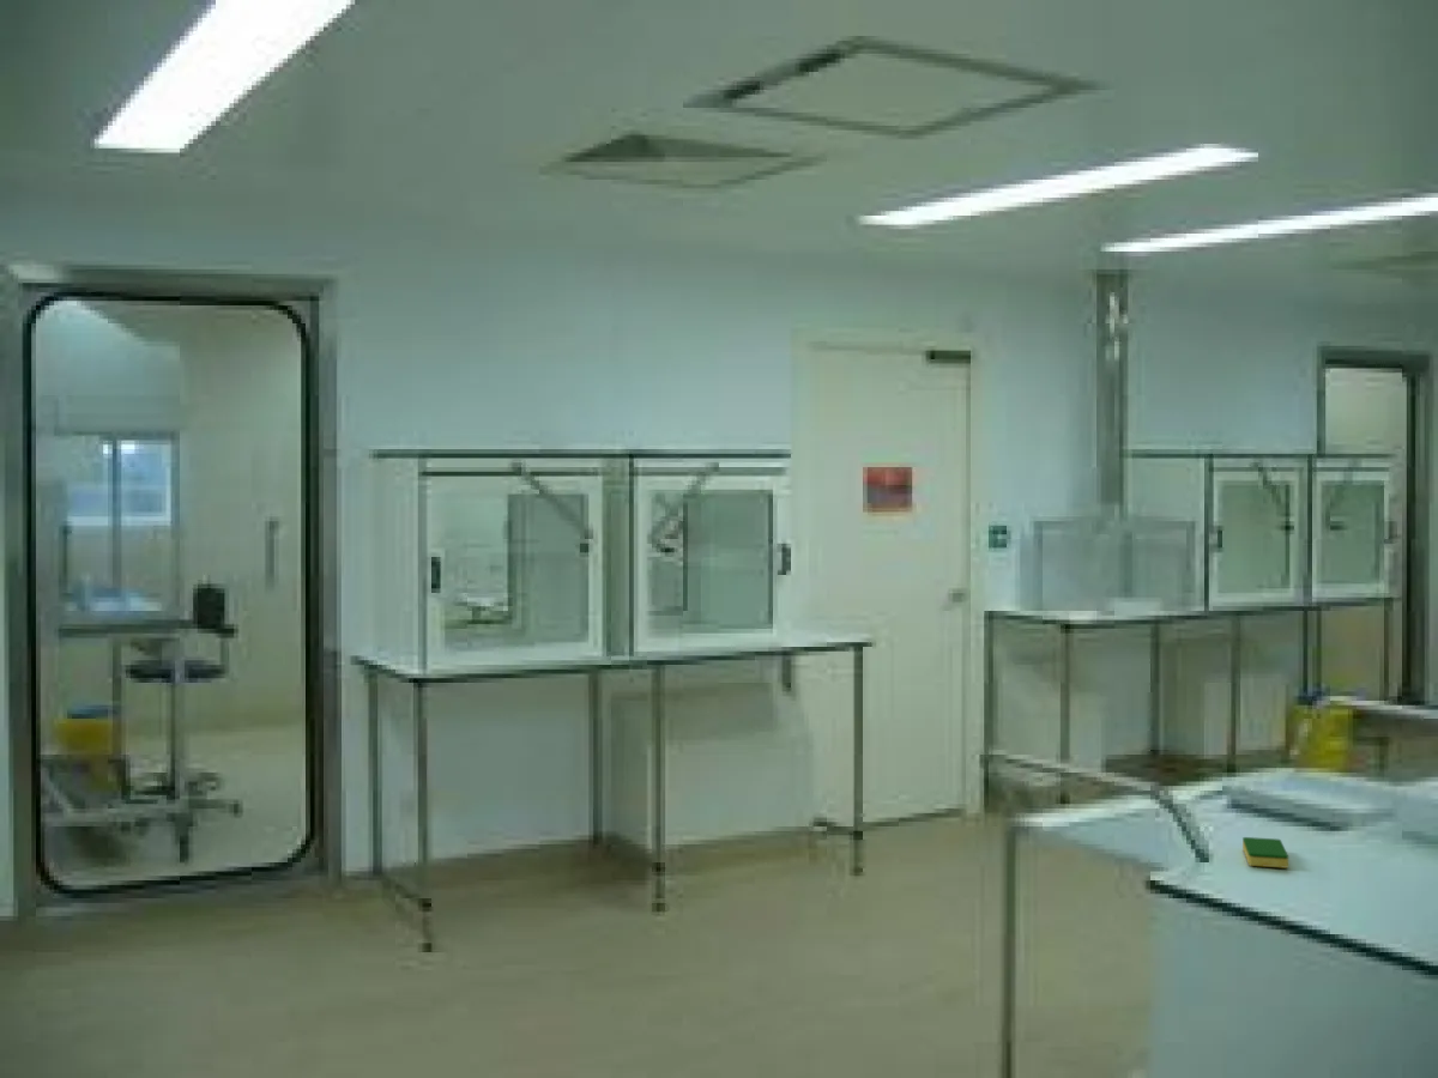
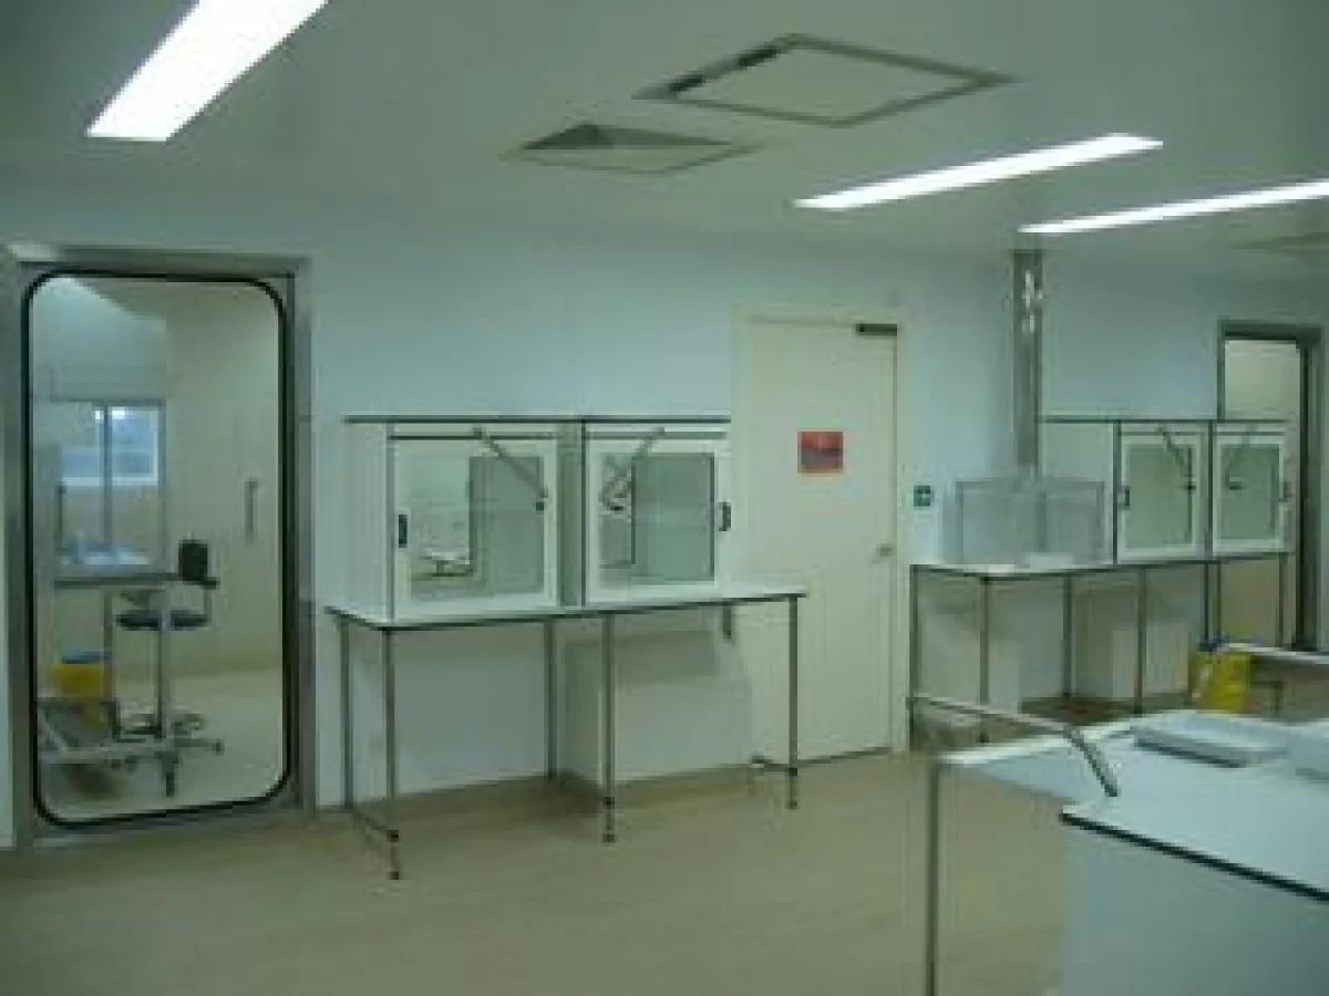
- dish sponge (1264, 852)
